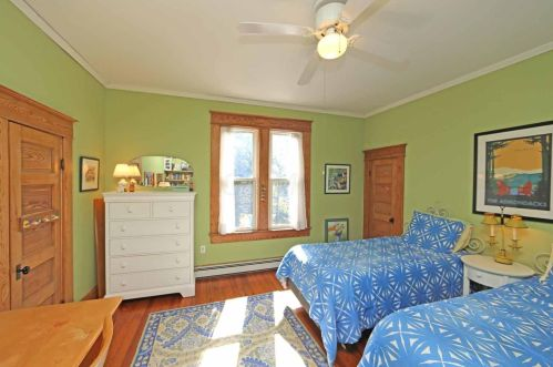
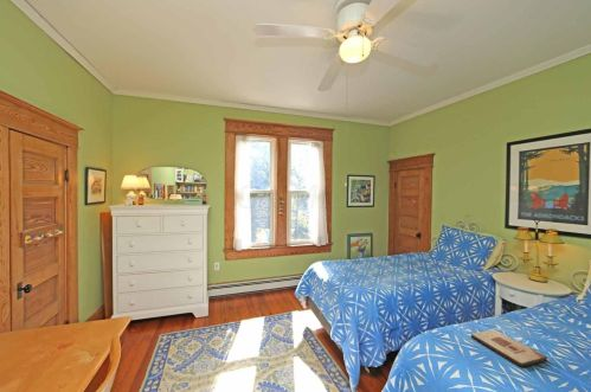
+ wooden plaque (506, 346)
